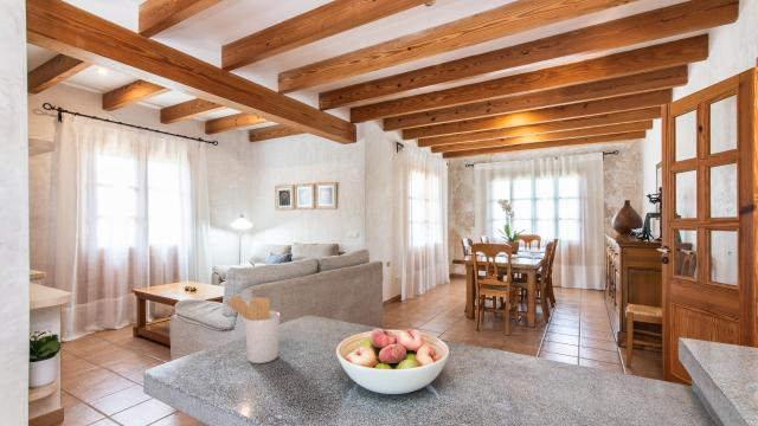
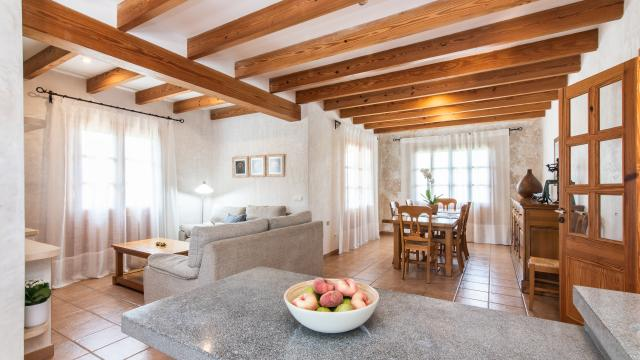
- utensil holder (253, 325)
